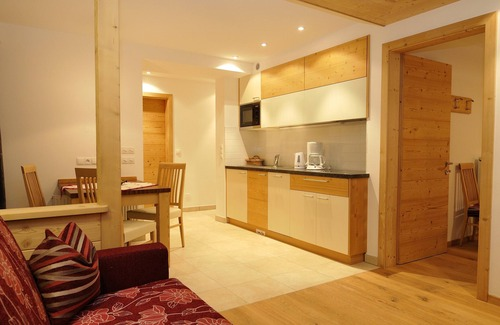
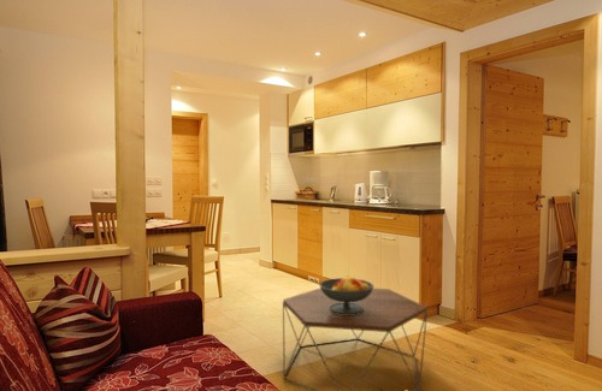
+ fruit bowl (346, 291)
+ coffee table (353, 332)
